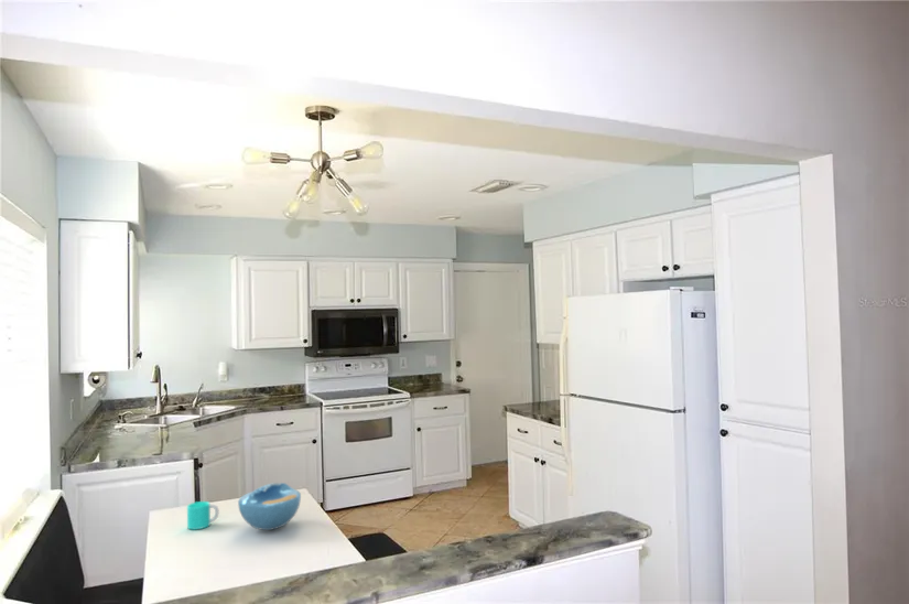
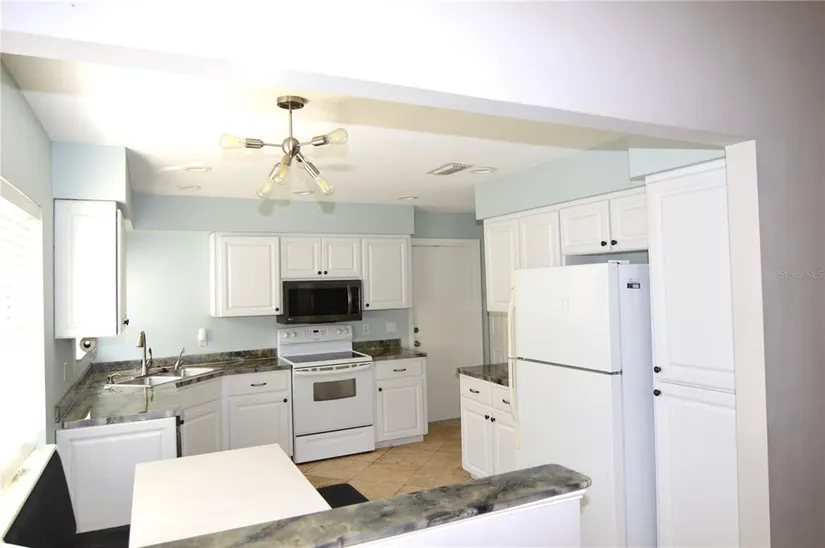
- bowl (270, 506)
- cup (203, 514)
